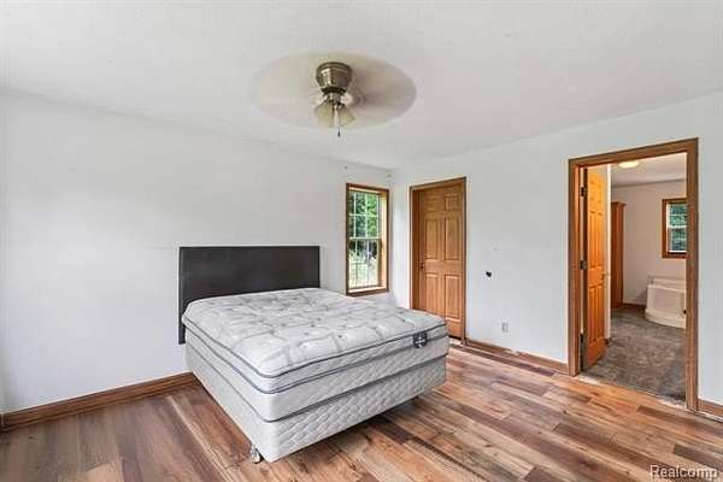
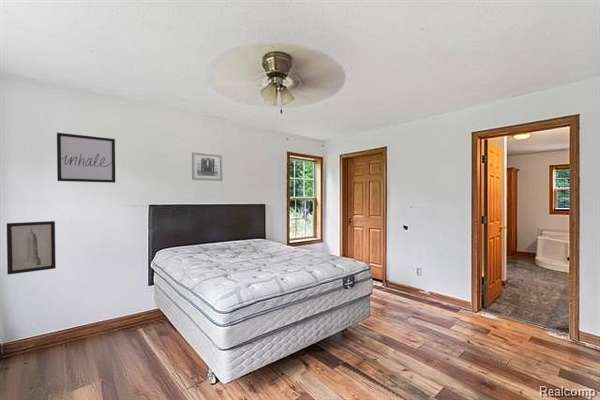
+ wall art (32, 246)
+ wall art (87, 158)
+ wall art (207, 167)
